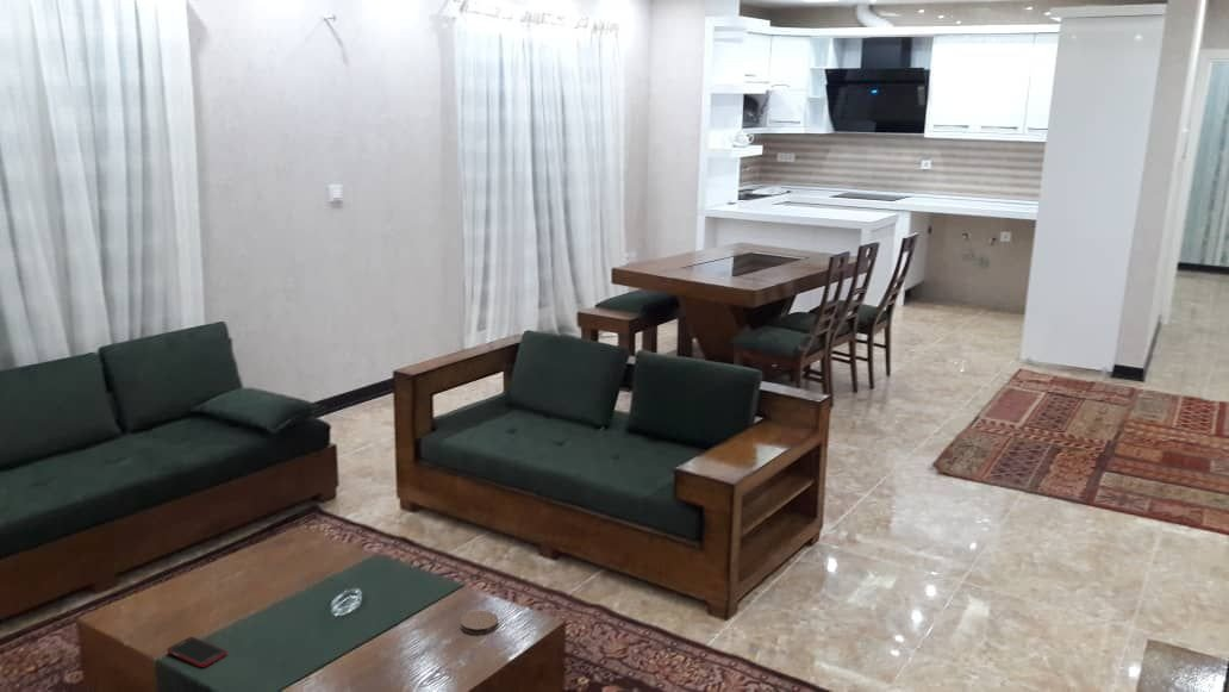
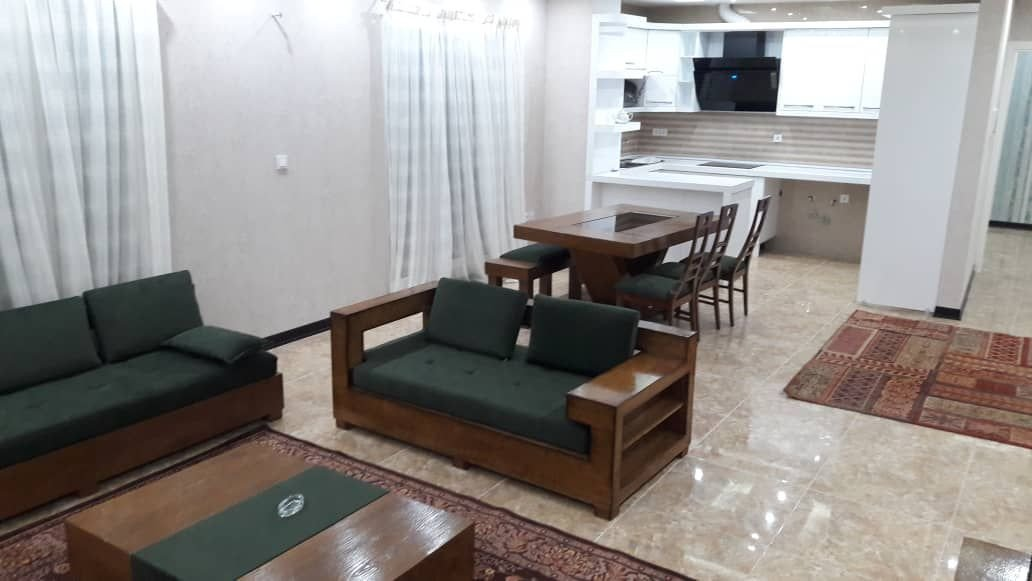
- cell phone (196, 652)
- coaster (479, 622)
